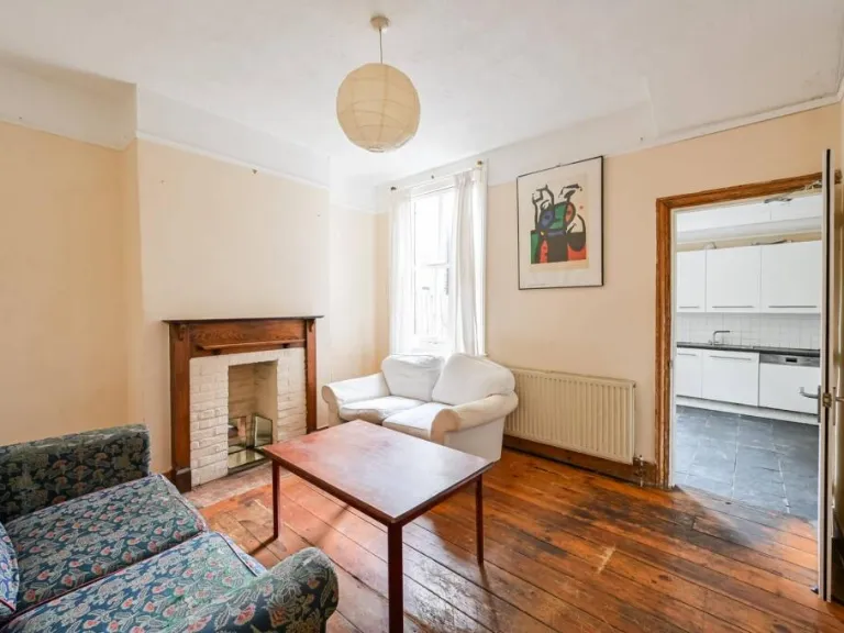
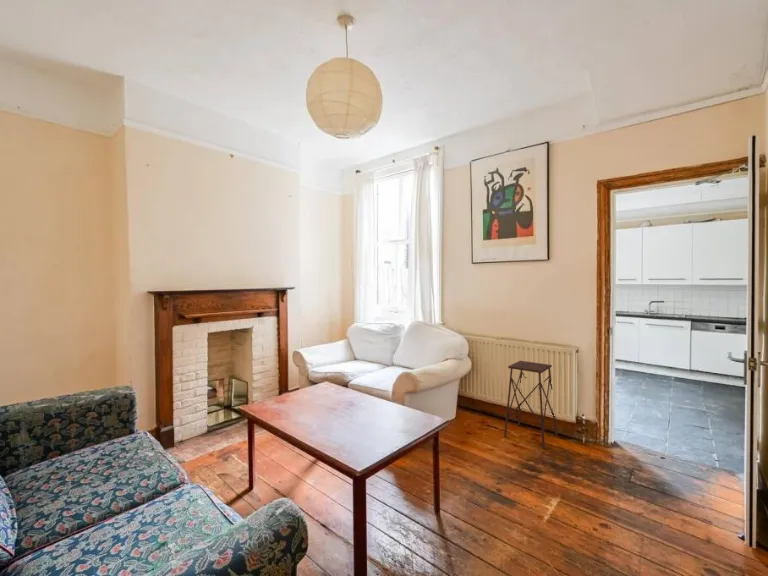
+ side table (527, 403)
